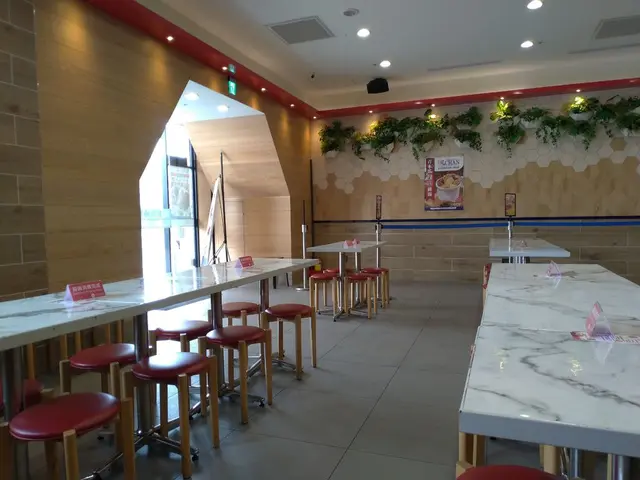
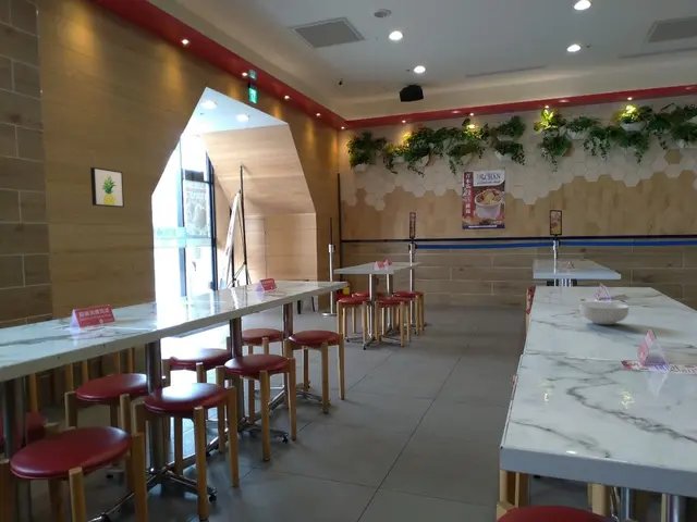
+ wall art (108, 187)
+ cereal bowl (603, 313)
